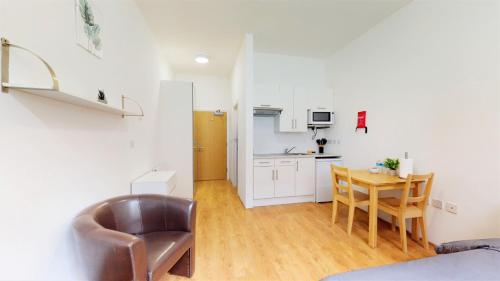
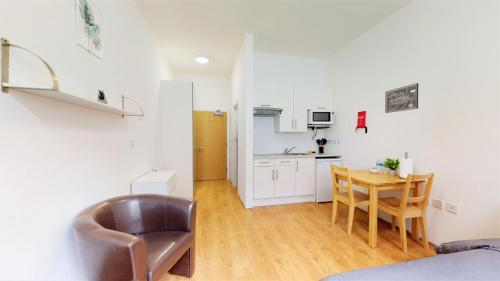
+ wall art (400, 99)
